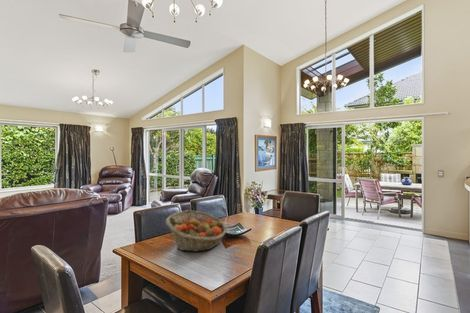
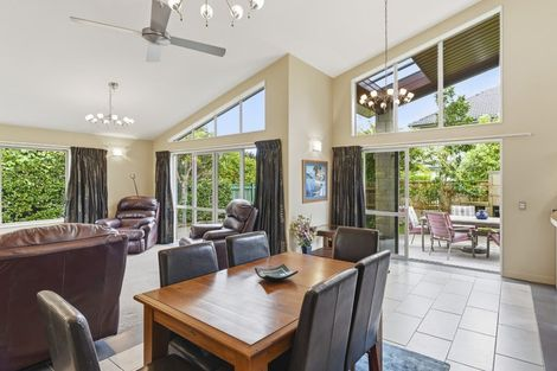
- fruit basket (197, 229)
